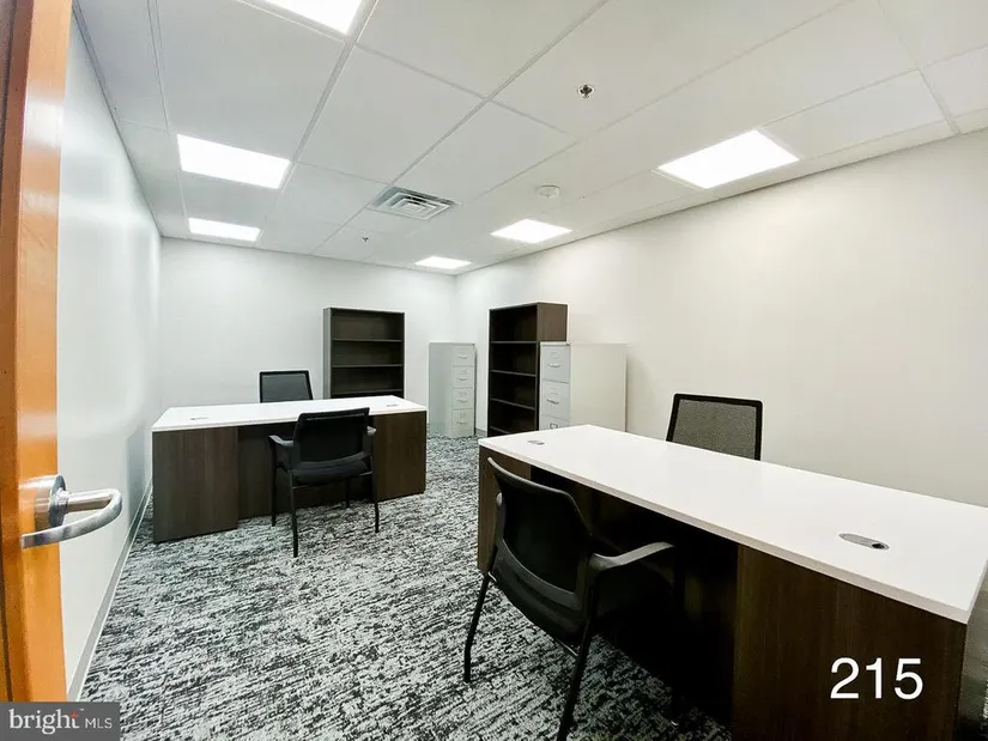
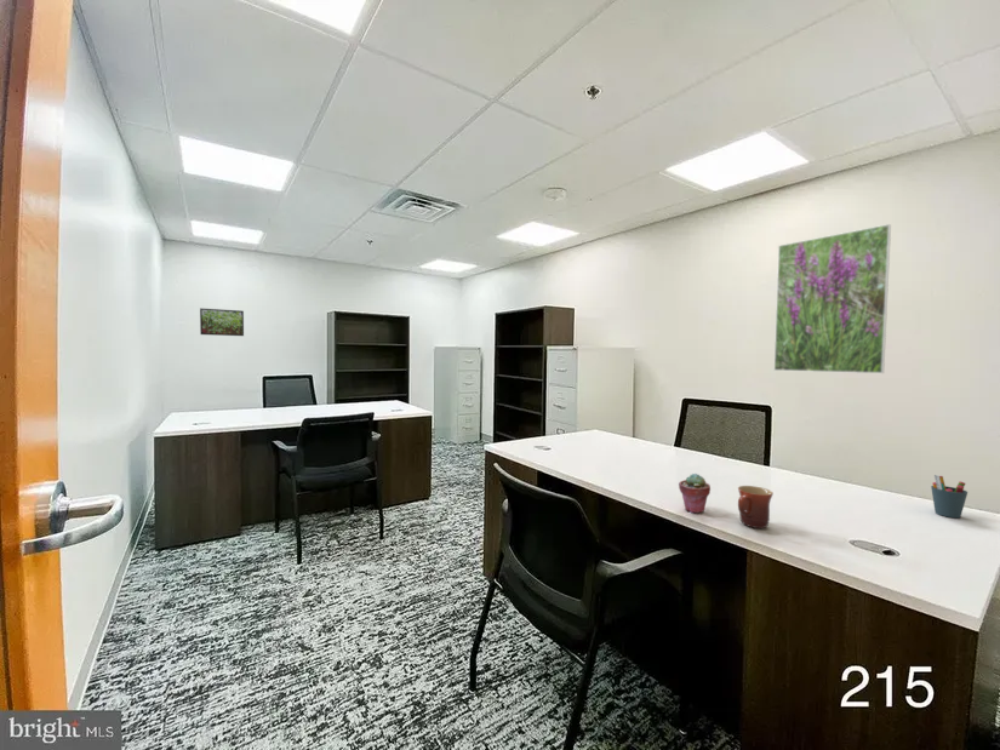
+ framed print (827, 304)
+ mug (752, 508)
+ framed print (222, 322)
+ potted succulent (693, 491)
+ pen holder (948, 494)
